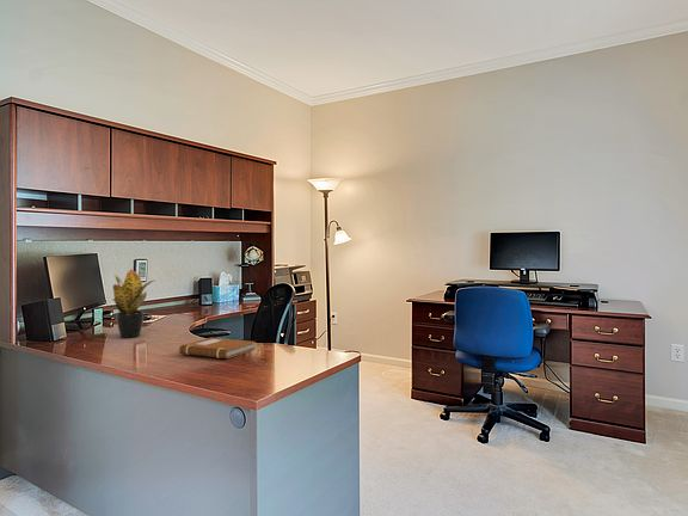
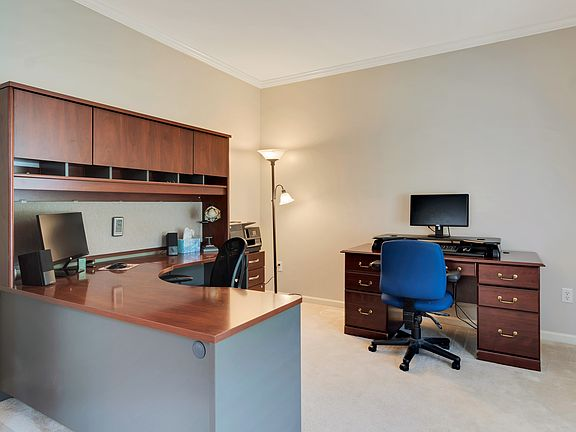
- potted plant (130, 301)
- notebook (216, 348)
